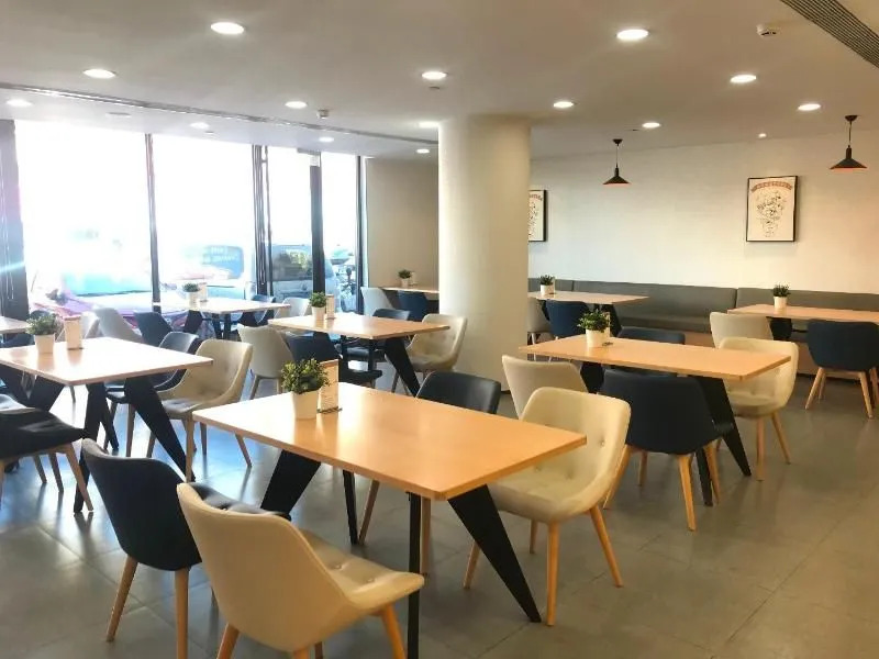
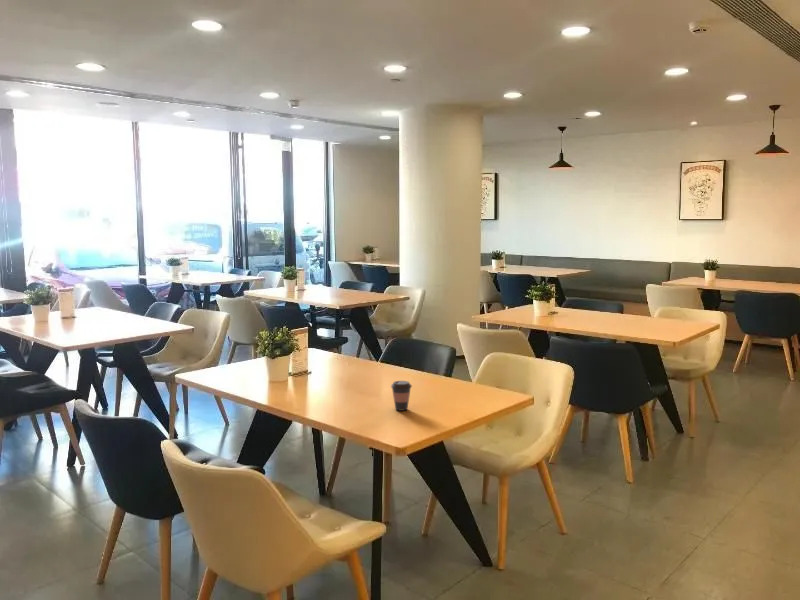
+ coffee cup (401, 395)
